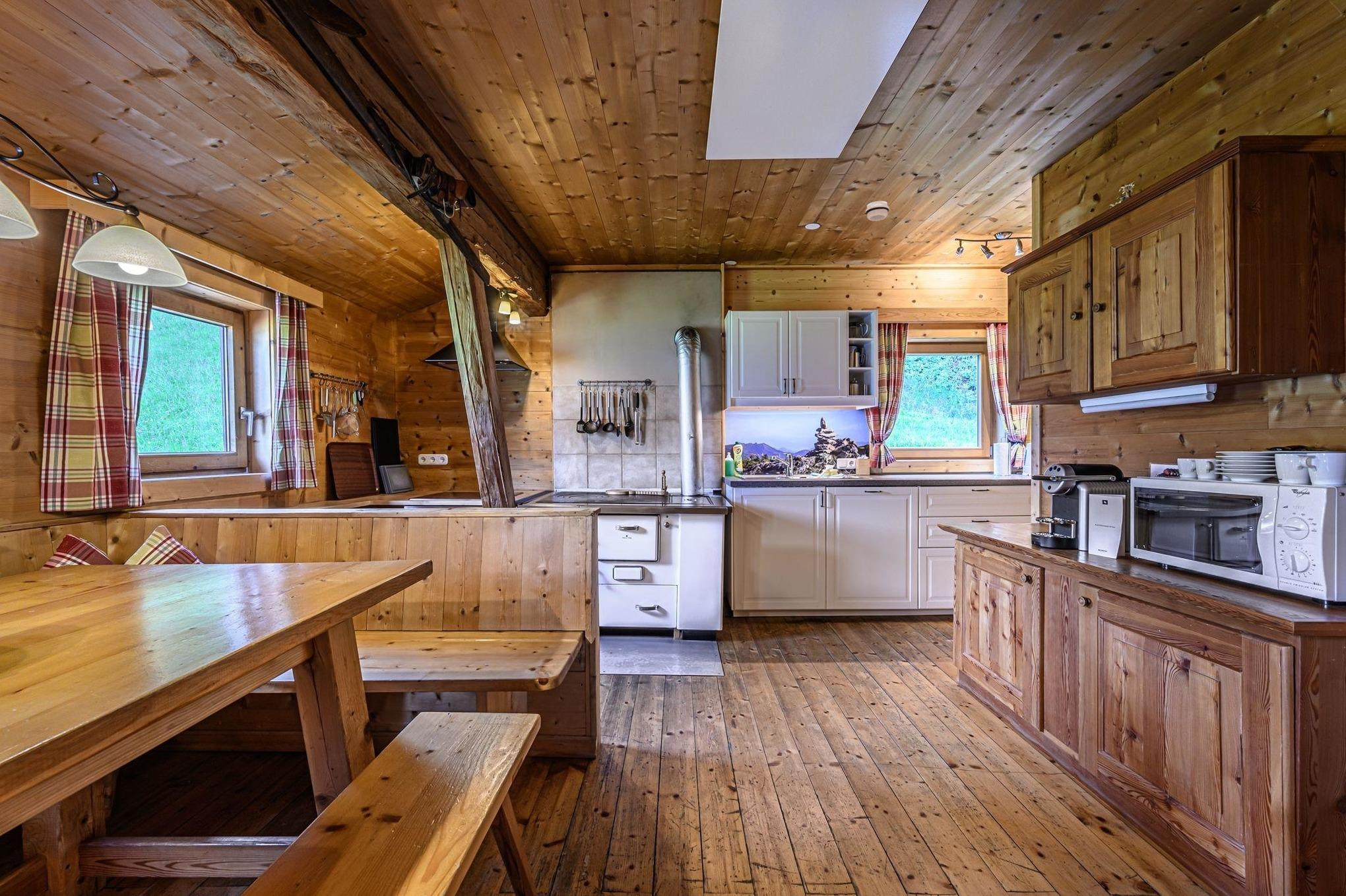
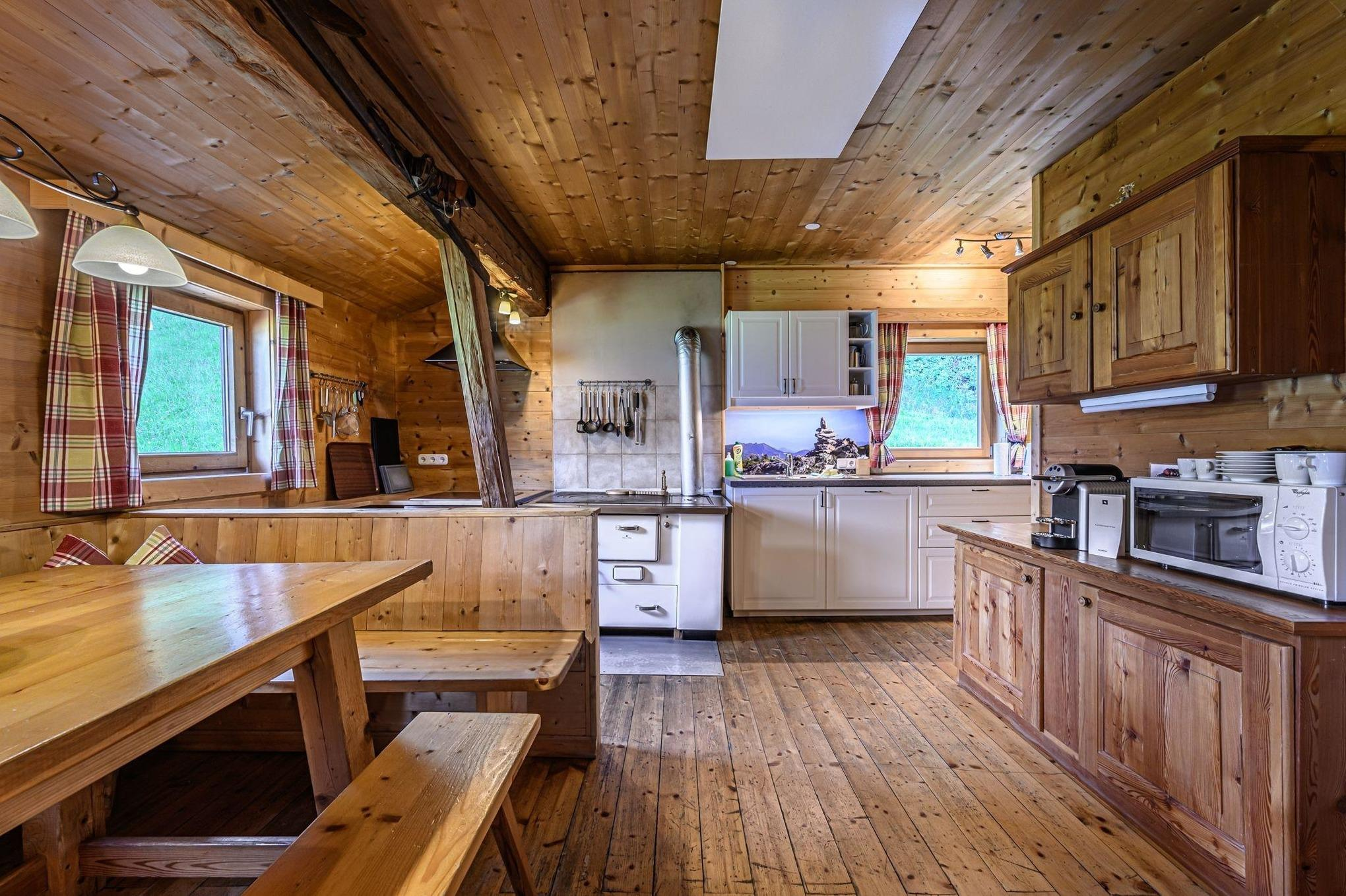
- smoke detector (877, 211)
